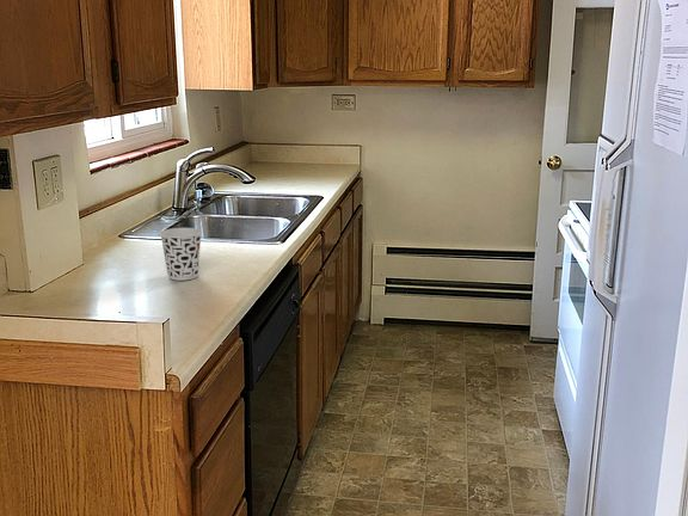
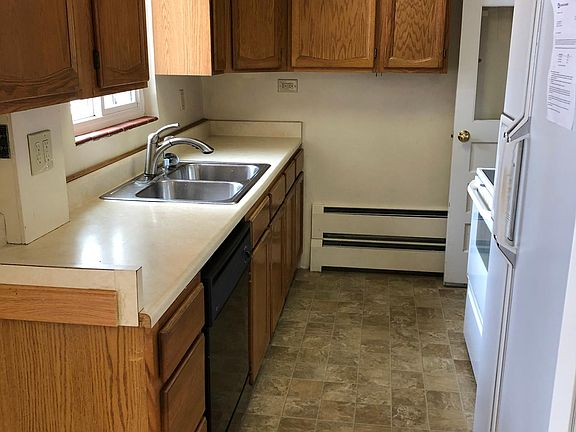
- cup (182, 254)
